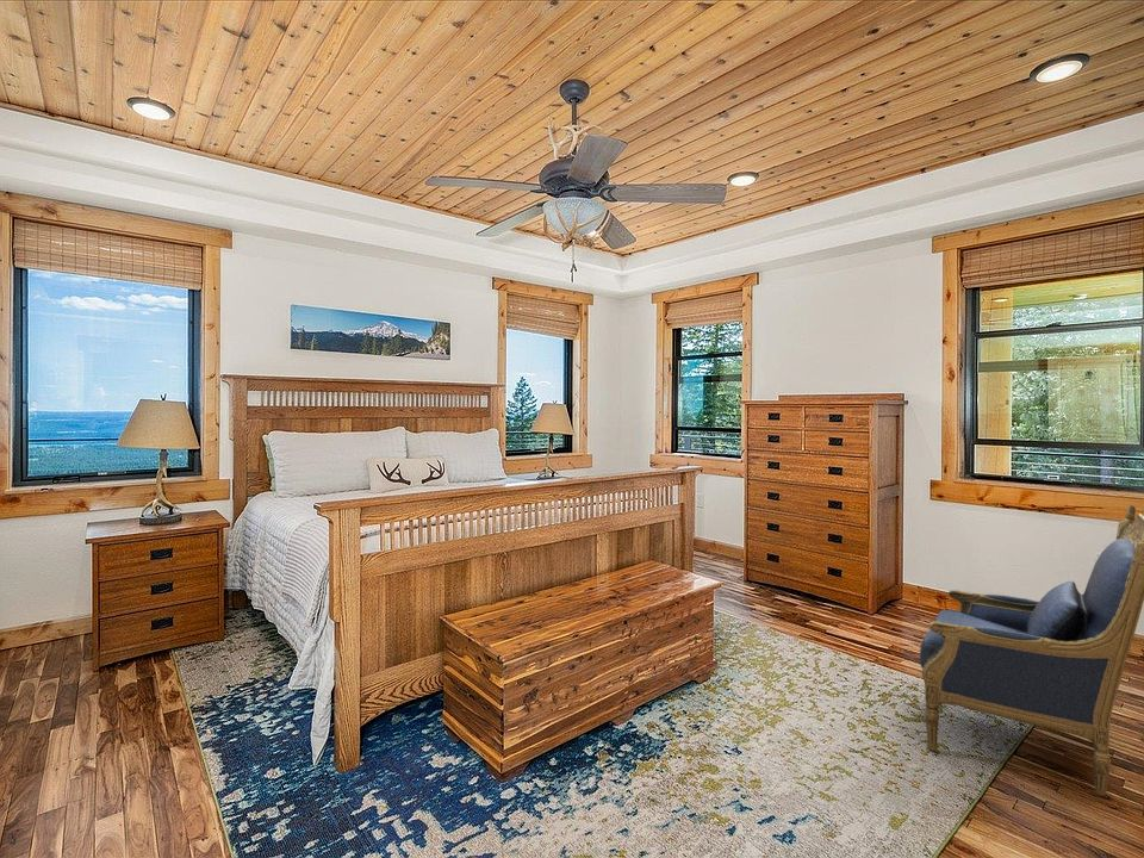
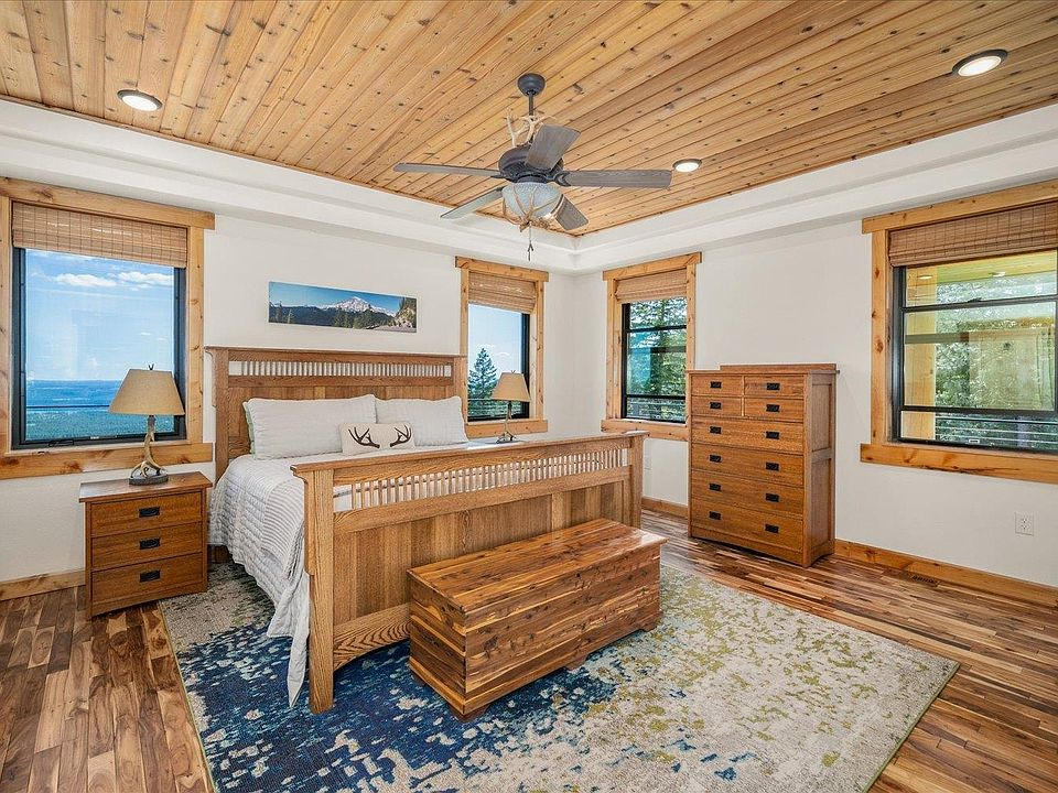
- armchair (1028, 624)
